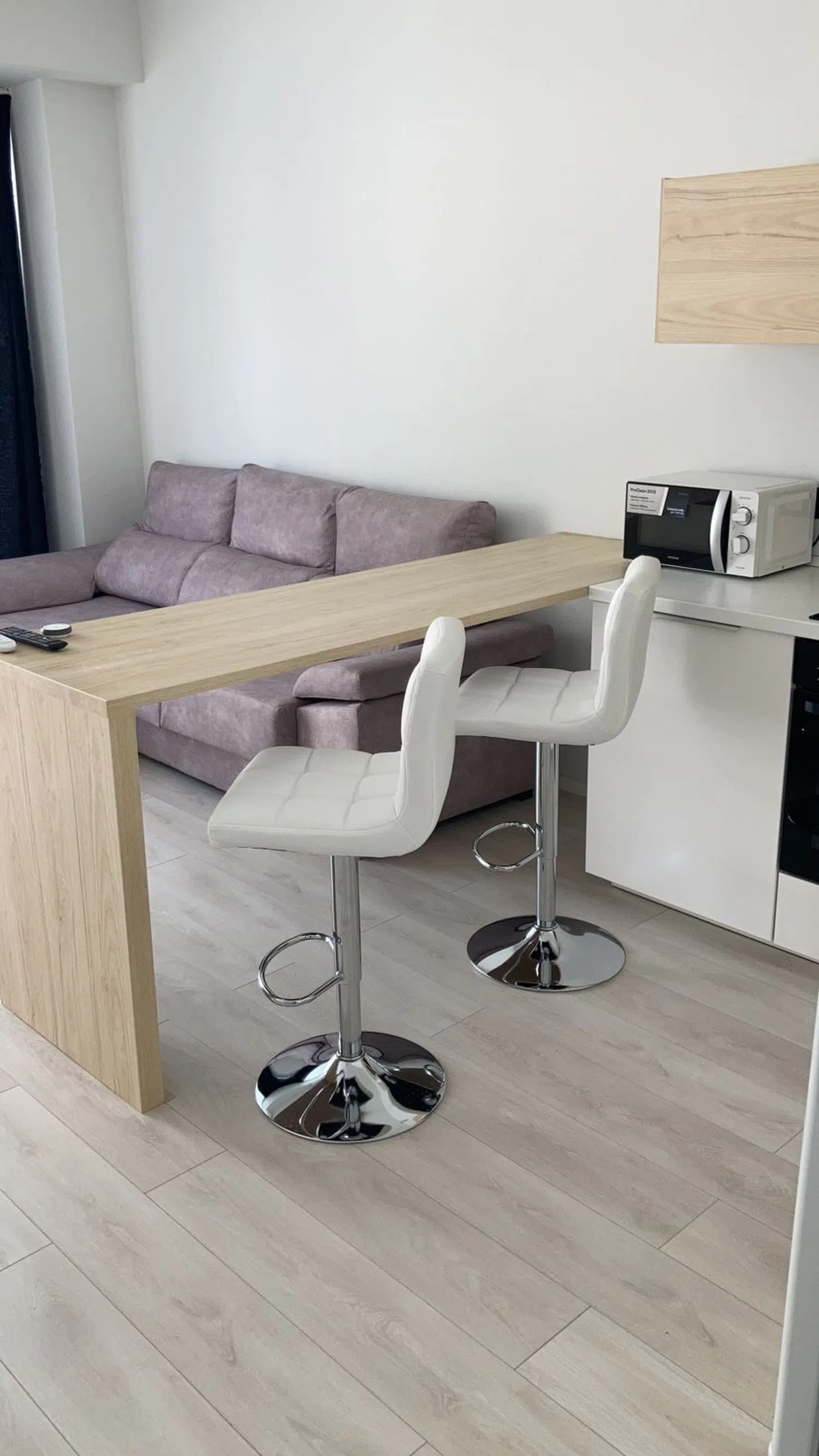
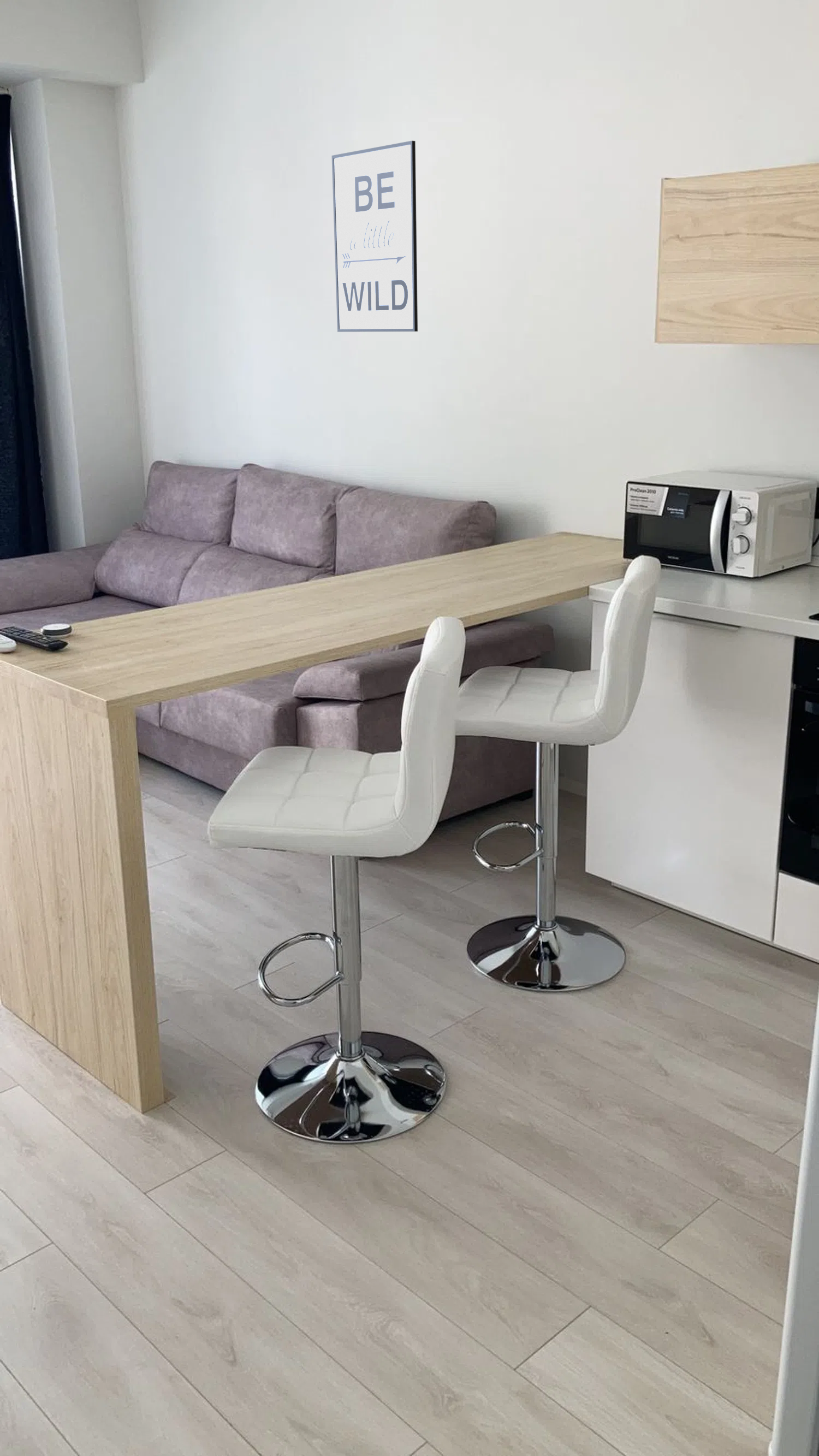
+ wall art (374, 242)
